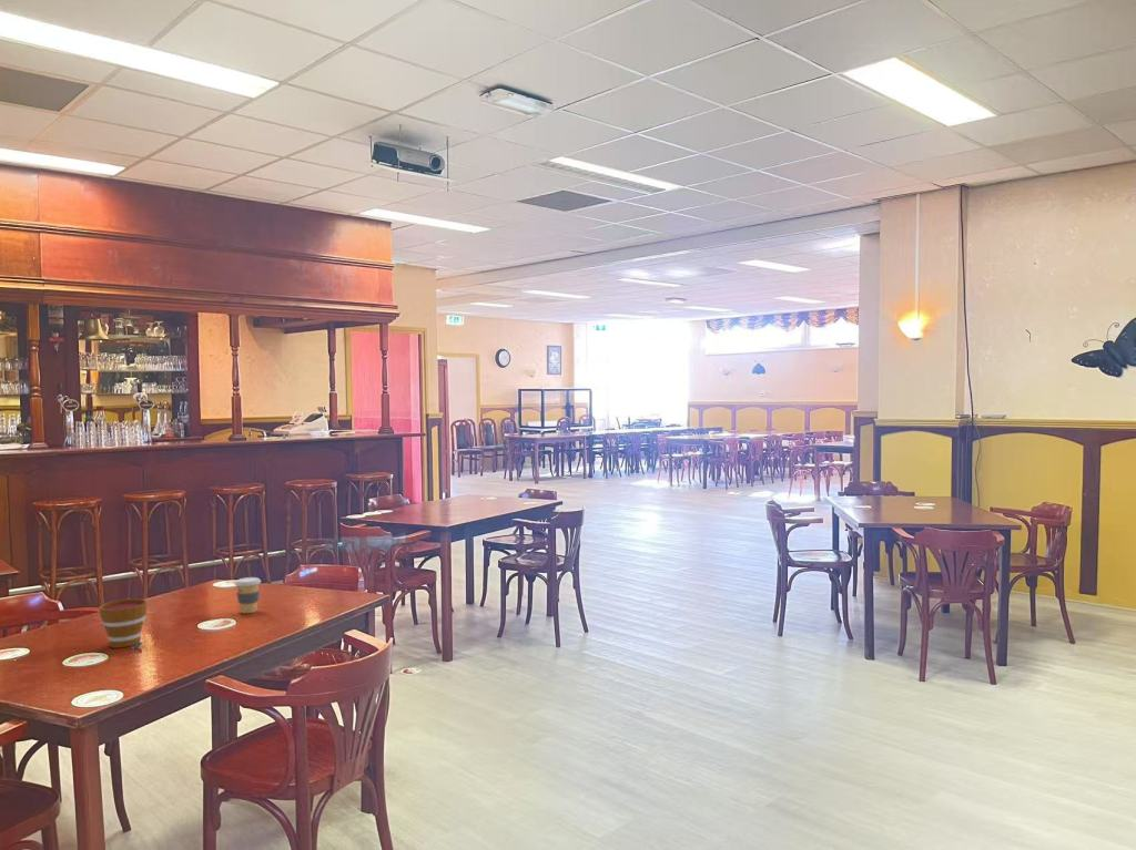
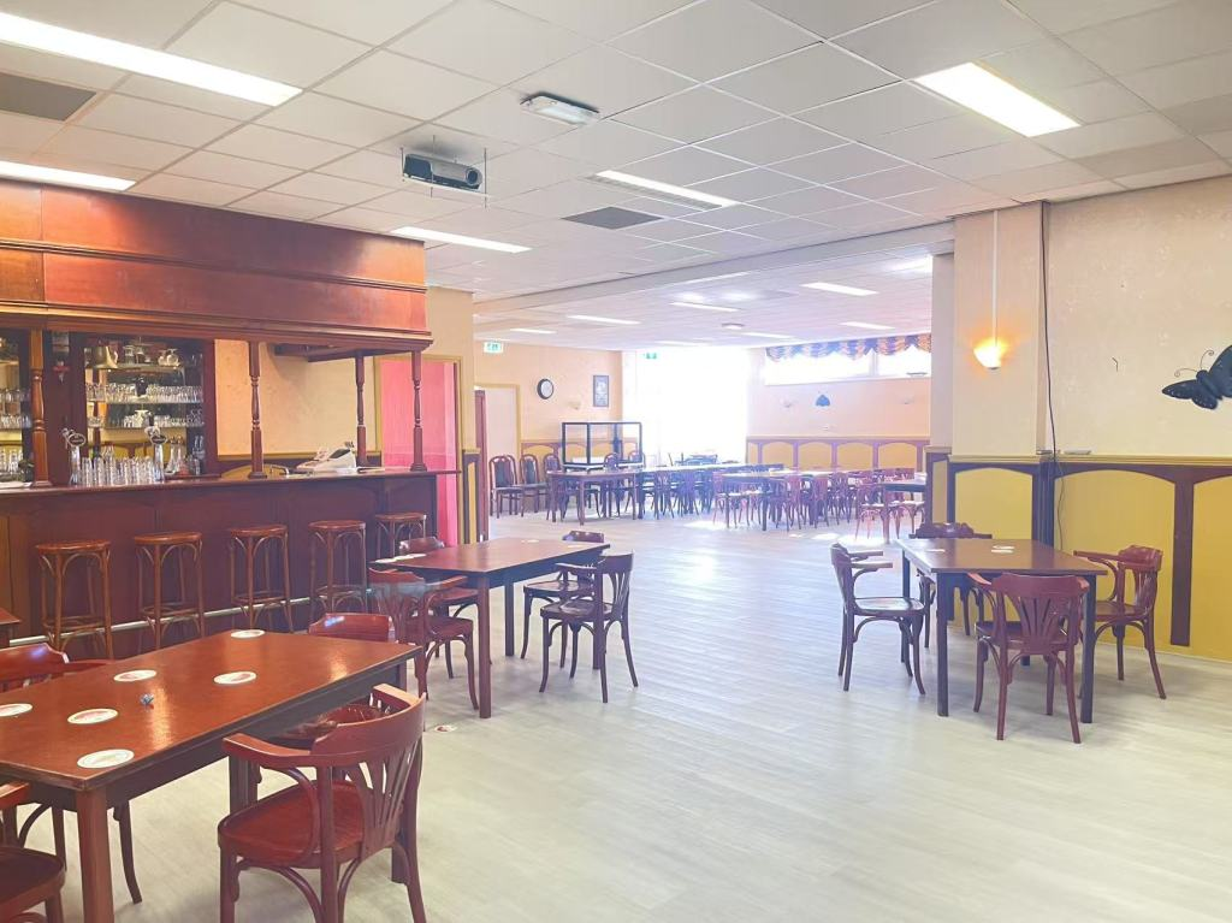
- cup (121, 623)
- coffee cup (247, 595)
